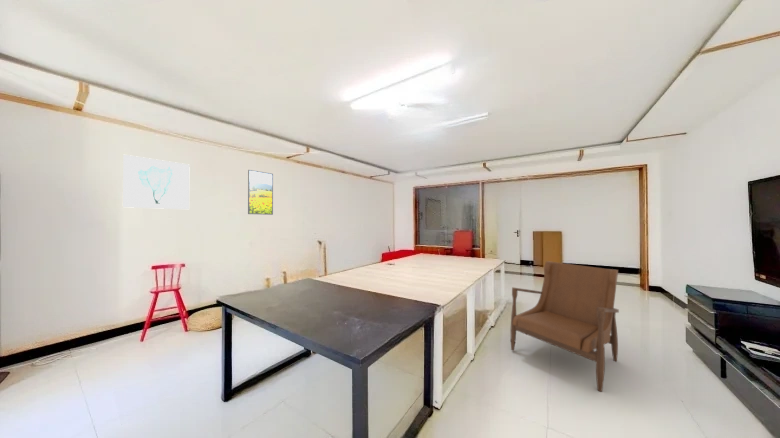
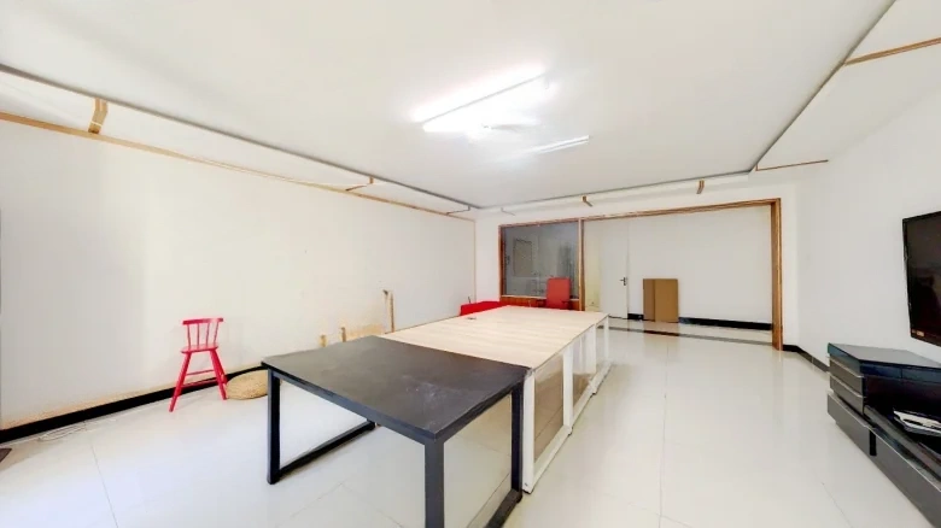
- armchair (565, 312)
- wall art (158, 184)
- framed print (261, 193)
